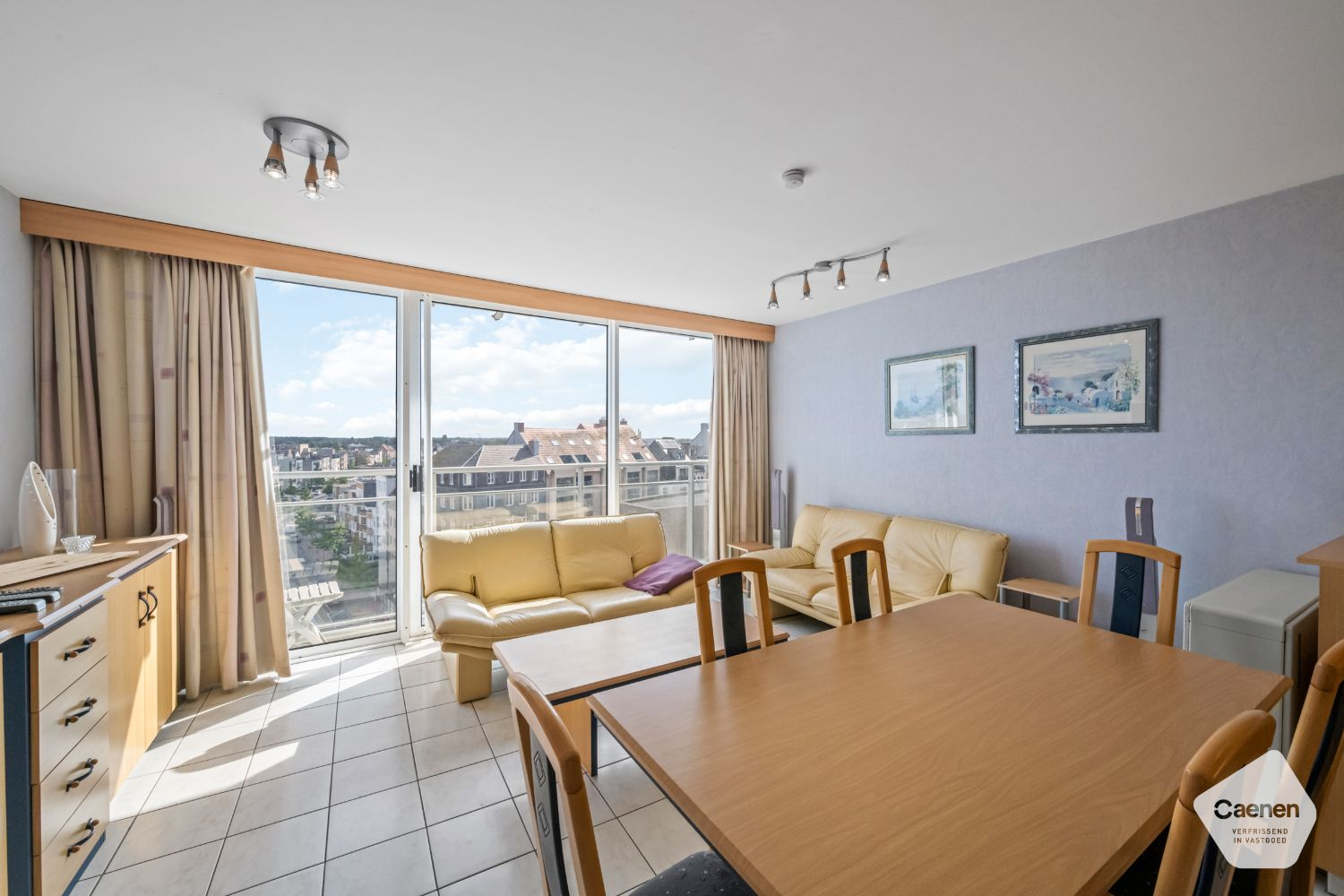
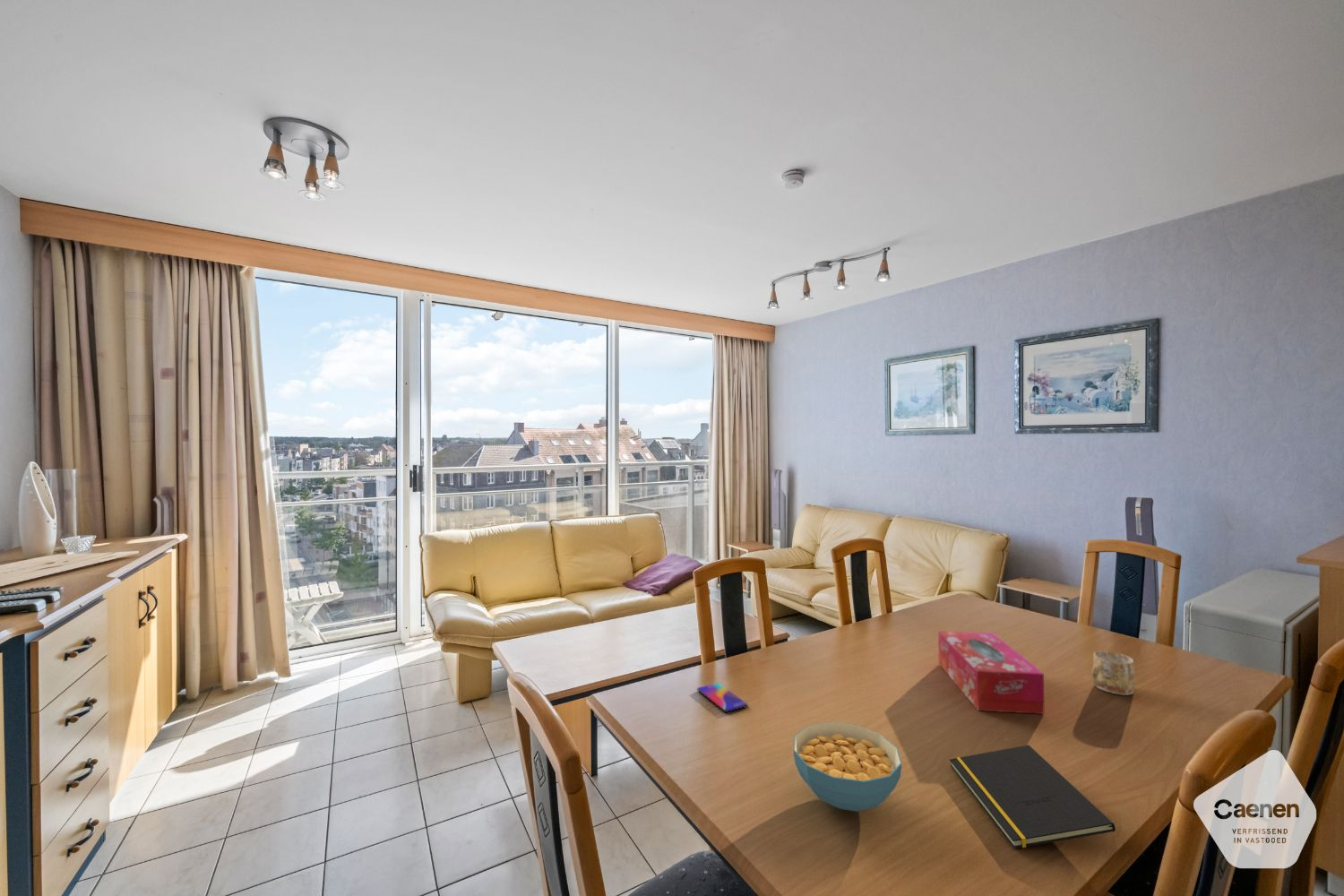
+ notepad (1022, 790)
+ tissue box (986, 668)
+ mug (1109, 673)
+ cereal bowl (846, 774)
+ smartphone (721, 696)
